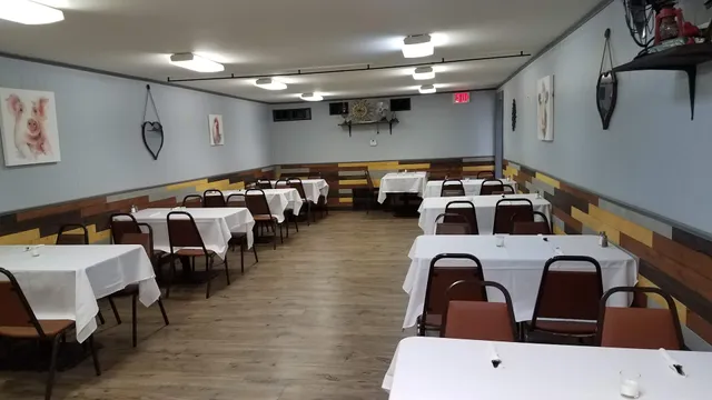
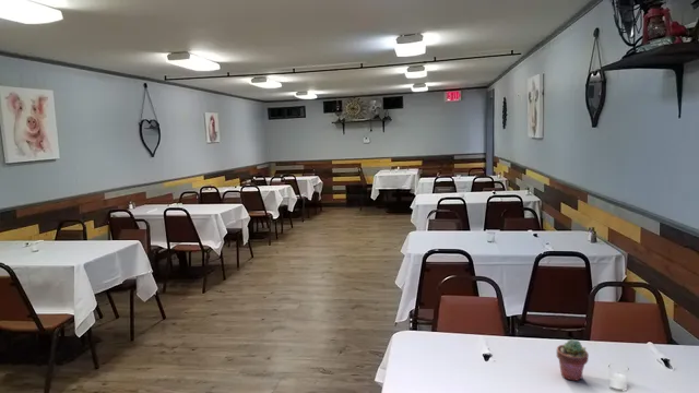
+ potted succulent (571, 358)
